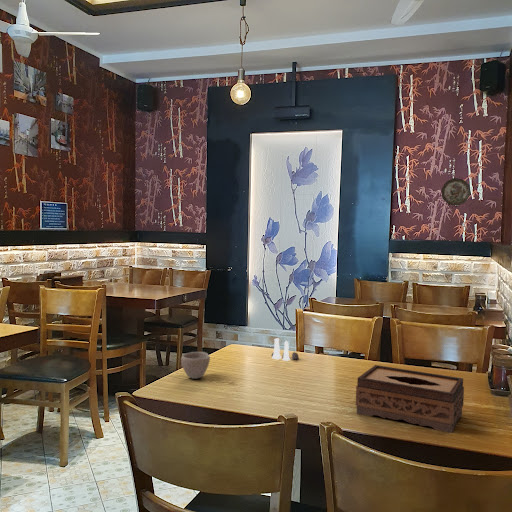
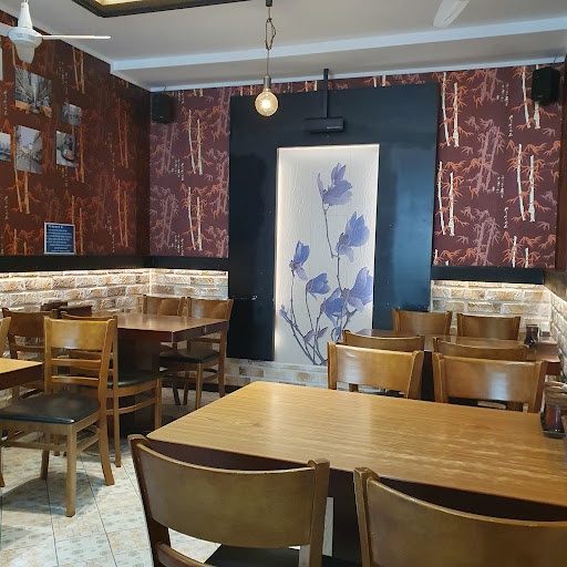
- salt and pepper shaker set (284, 348)
- cup (197, 365)
- tissue box (410, 395)
- decorative plate (455, 192)
